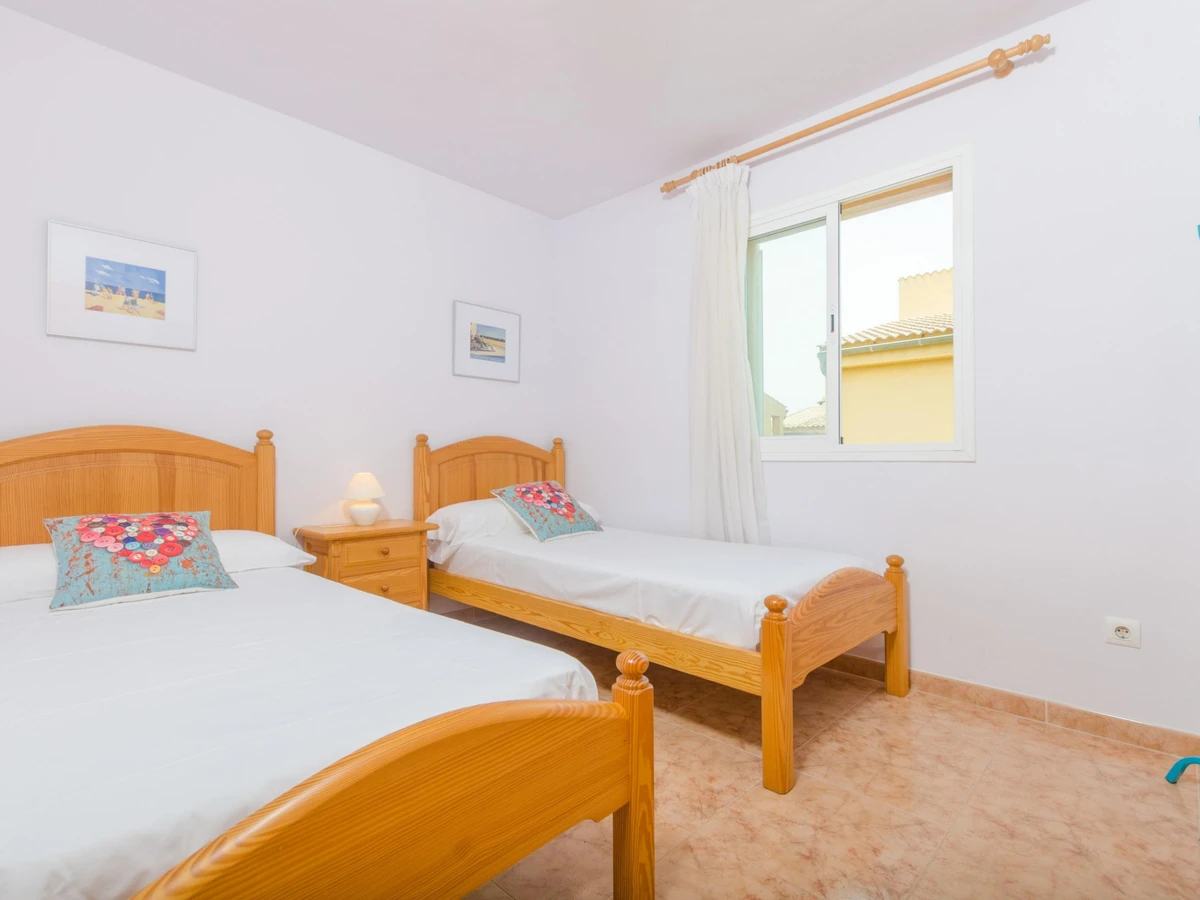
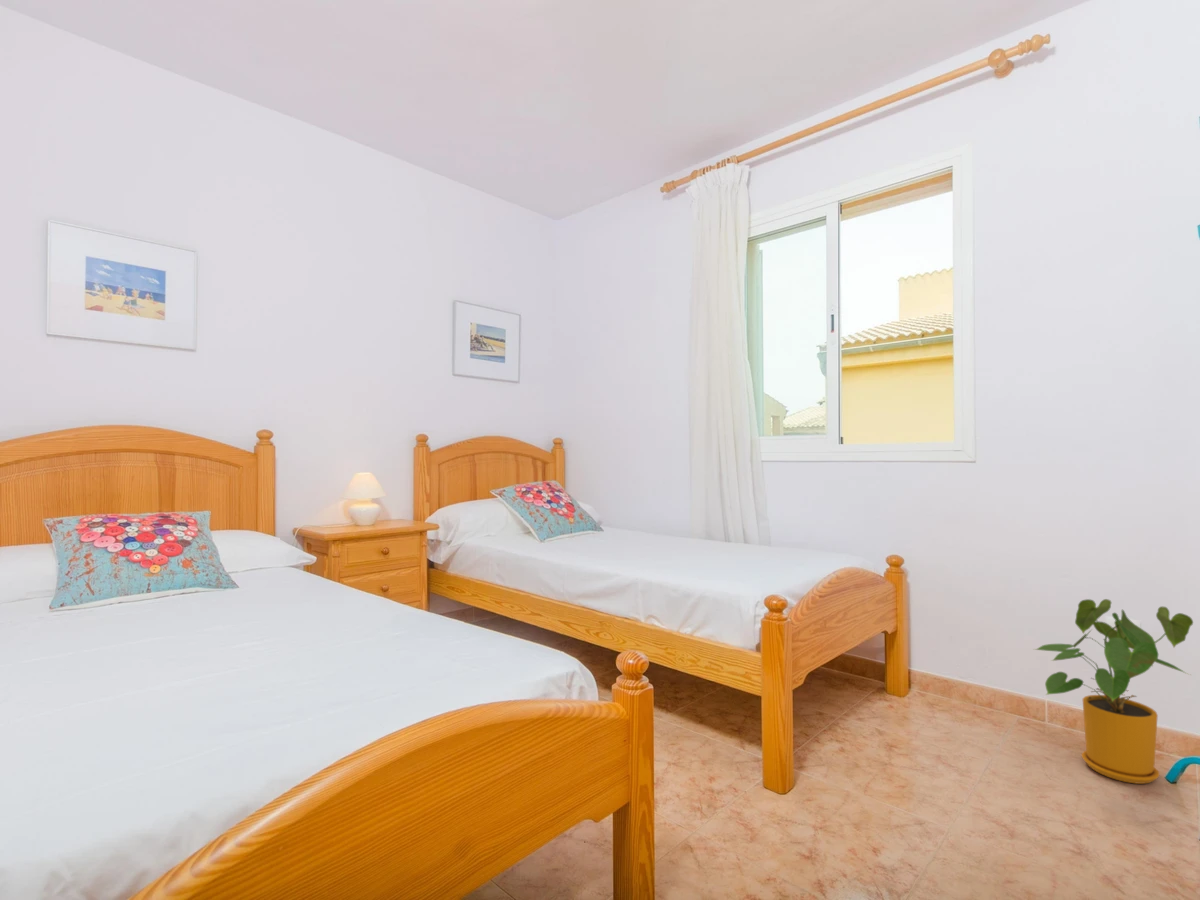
+ house plant (1112, 687)
